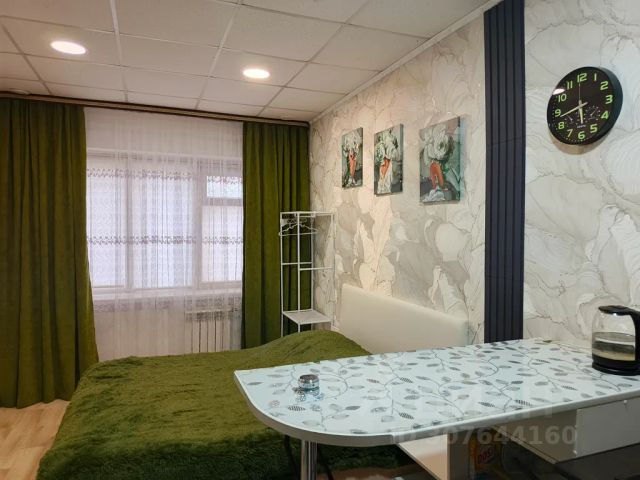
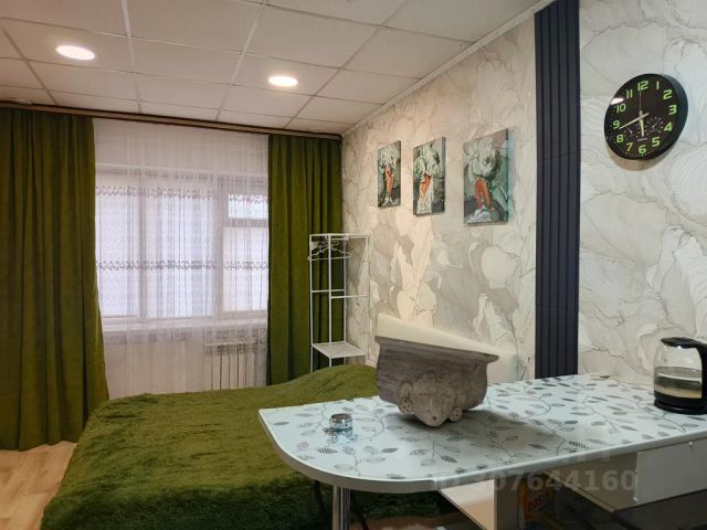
+ decorative bowl (437, 377)
